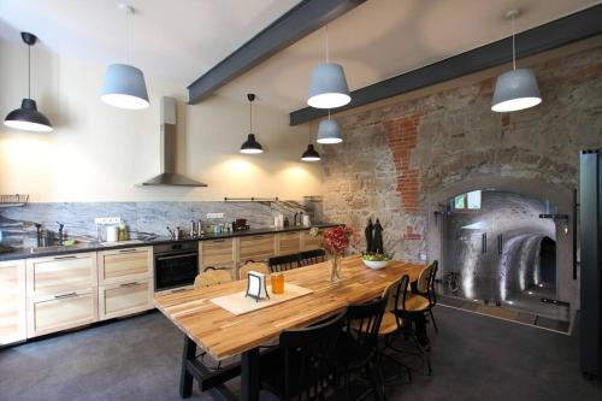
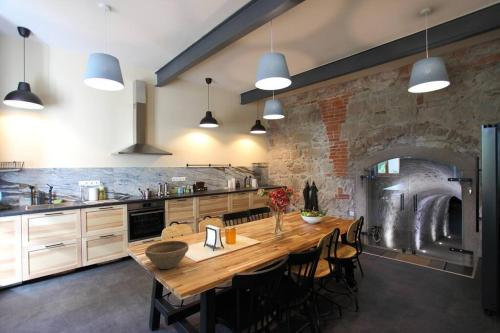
+ flower pot (167, 255)
